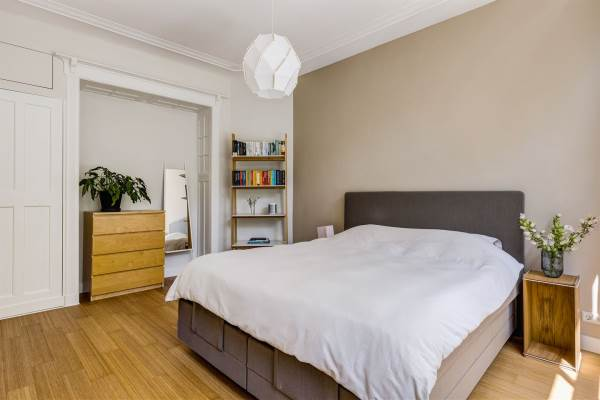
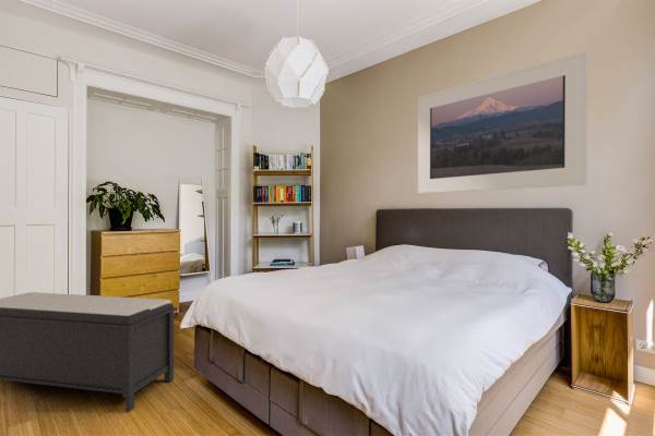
+ bench (71, 343)
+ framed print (488, 134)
